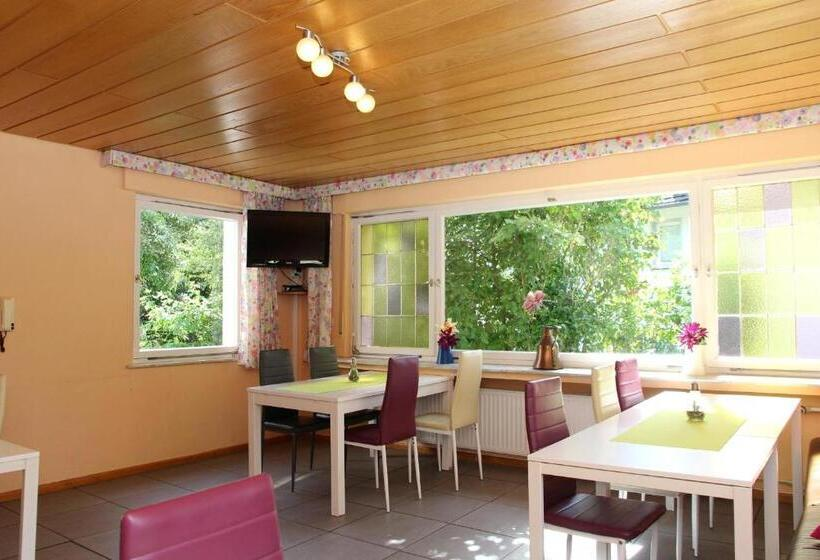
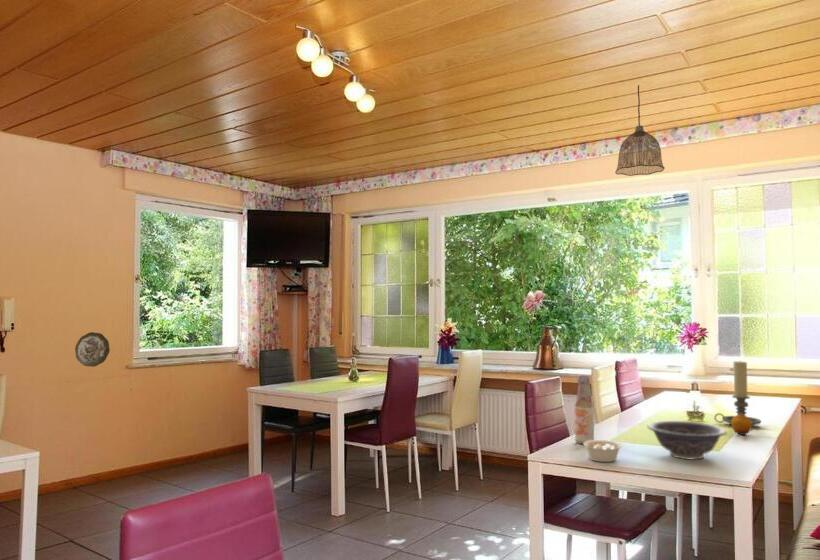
+ decorative bowl (686, 441)
+ decorative plate (91, 349)
+ pendant lamp (639, 128)
+ fruit (741, 424)
+ legume (603, 449)
+ candle holder (736, 392)
+ bottle (584, 409)
